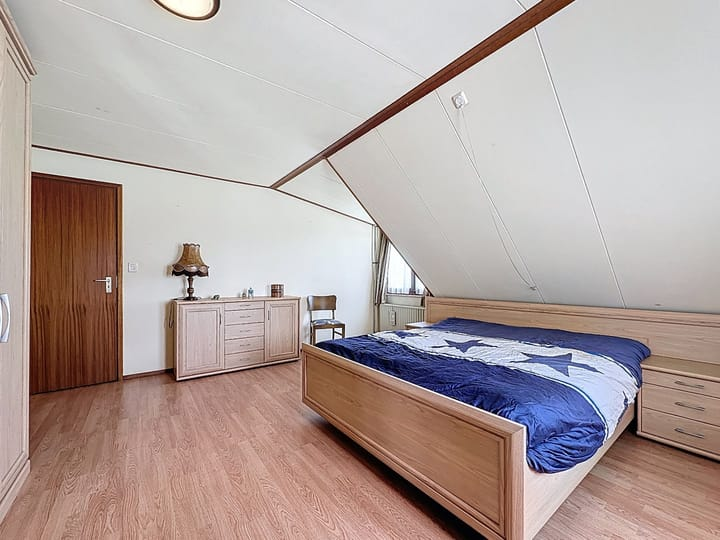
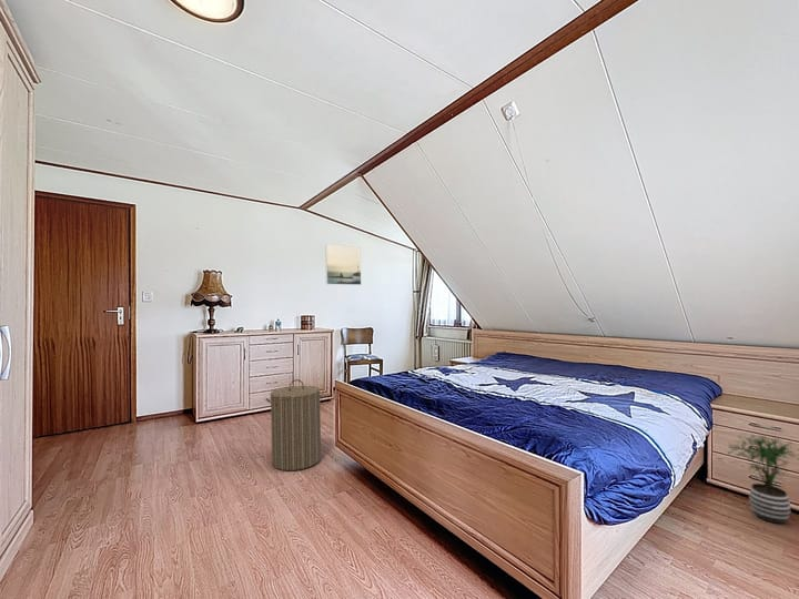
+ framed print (343, 265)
+ laundry hamper (295, 419)
+ potted plant (765, 476)
